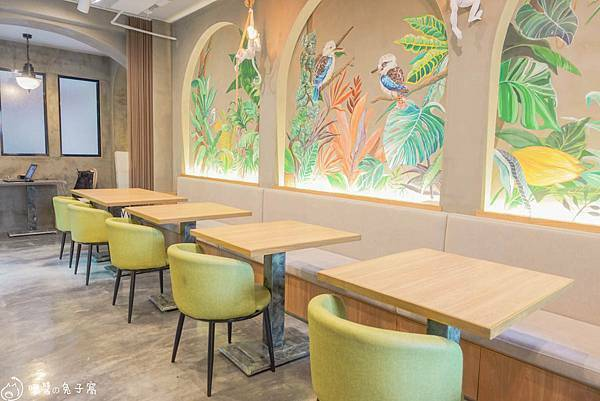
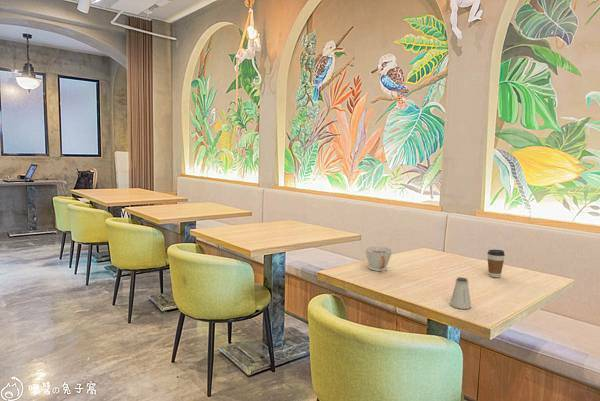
+ teacup (378, 259)
+ saltshaker (461, 292)
+ coffee cup (495, 263)
